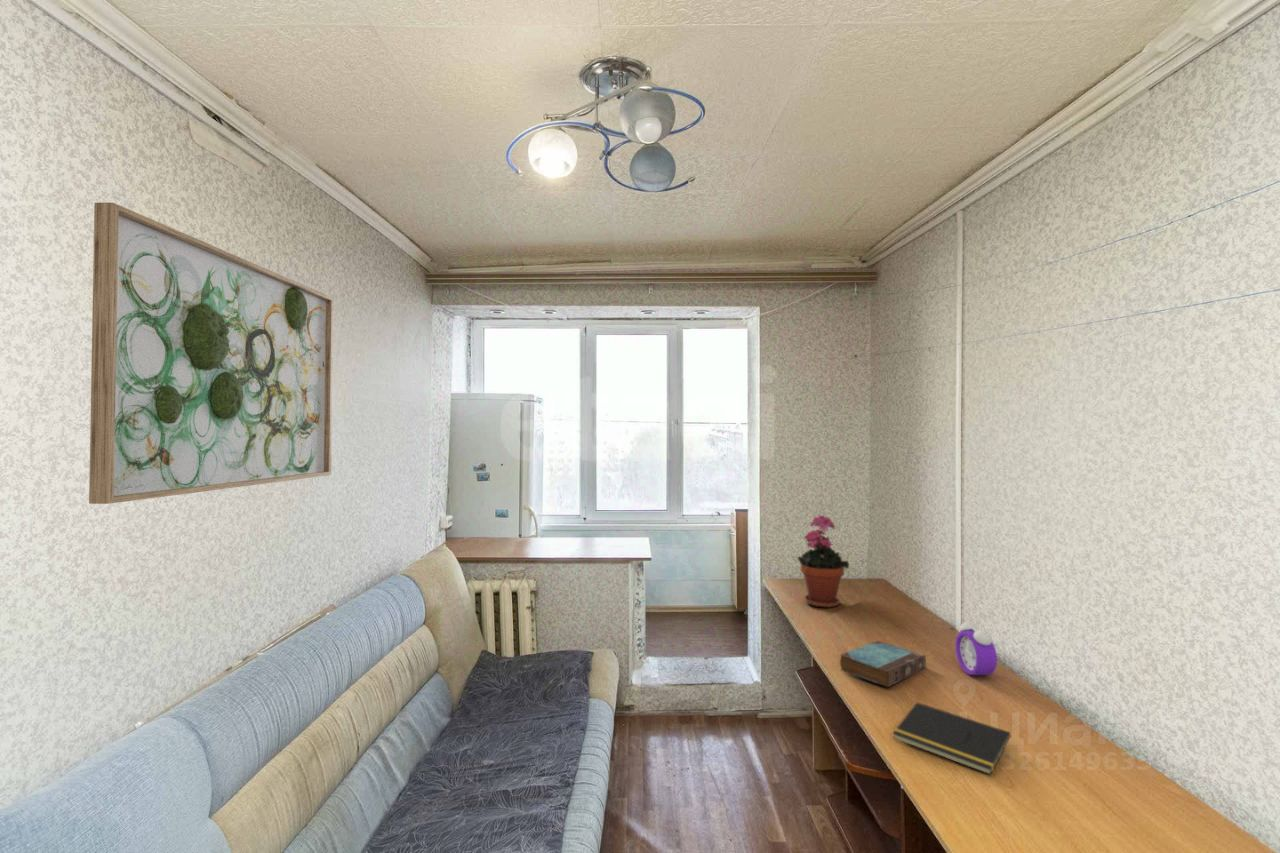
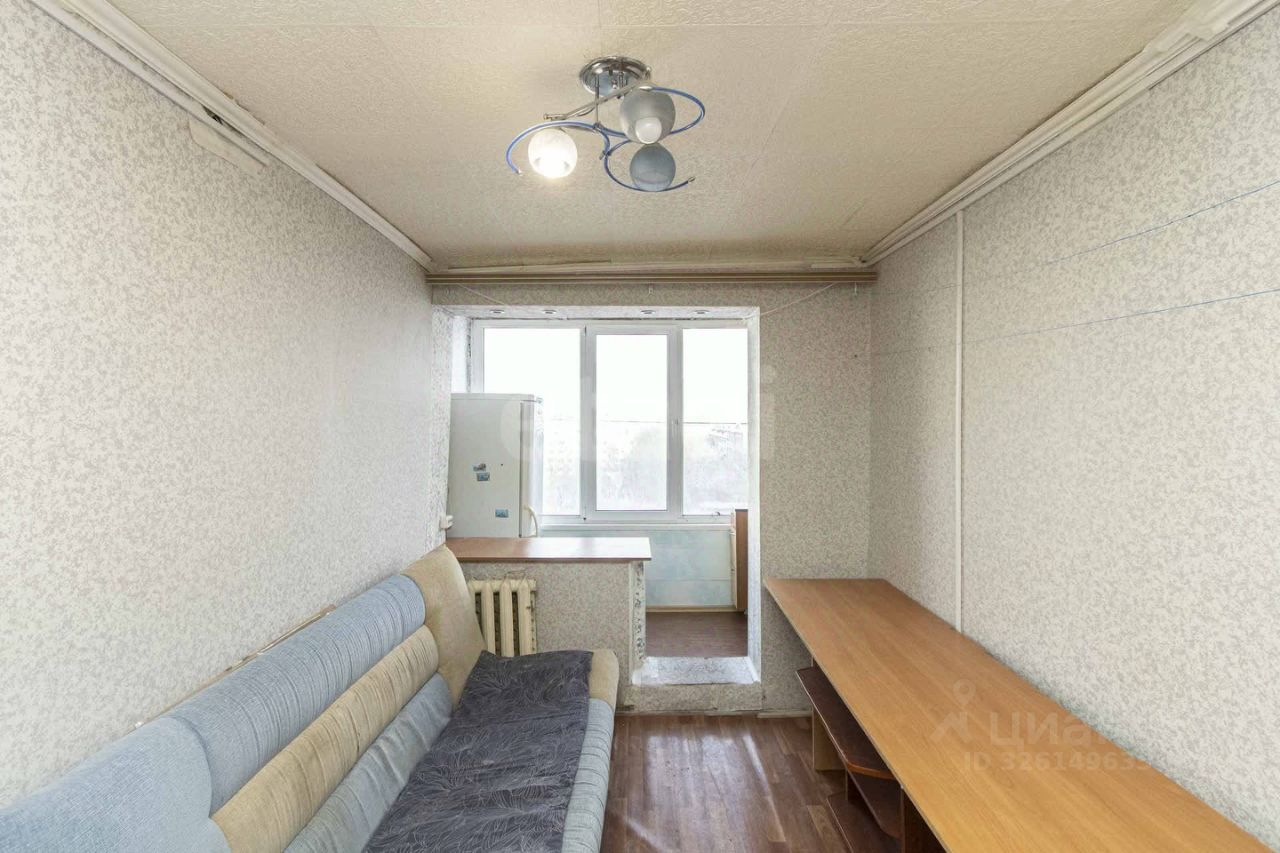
- notepad (950, 735)
- wall art (247, 373)
- potted plant (820, 559)
- book (882, 662)
- alarm clock (975, 649)
